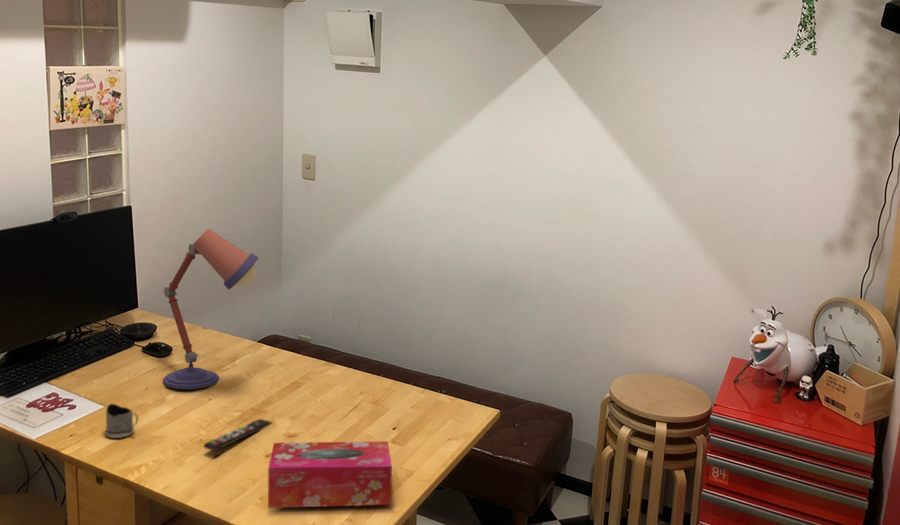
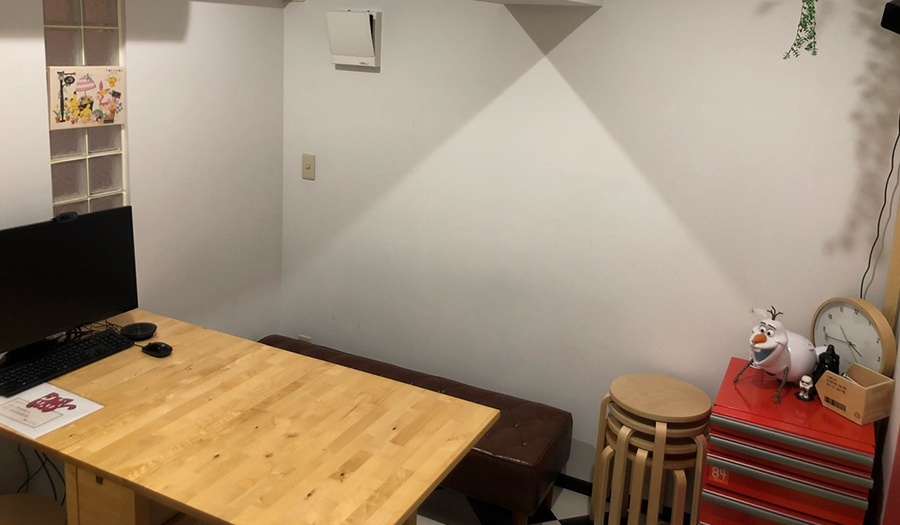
- tea glass holder (123, 420)
- remote control (239, 434)
- tissue box (330, 473)
- desk lamp (180, 313)
